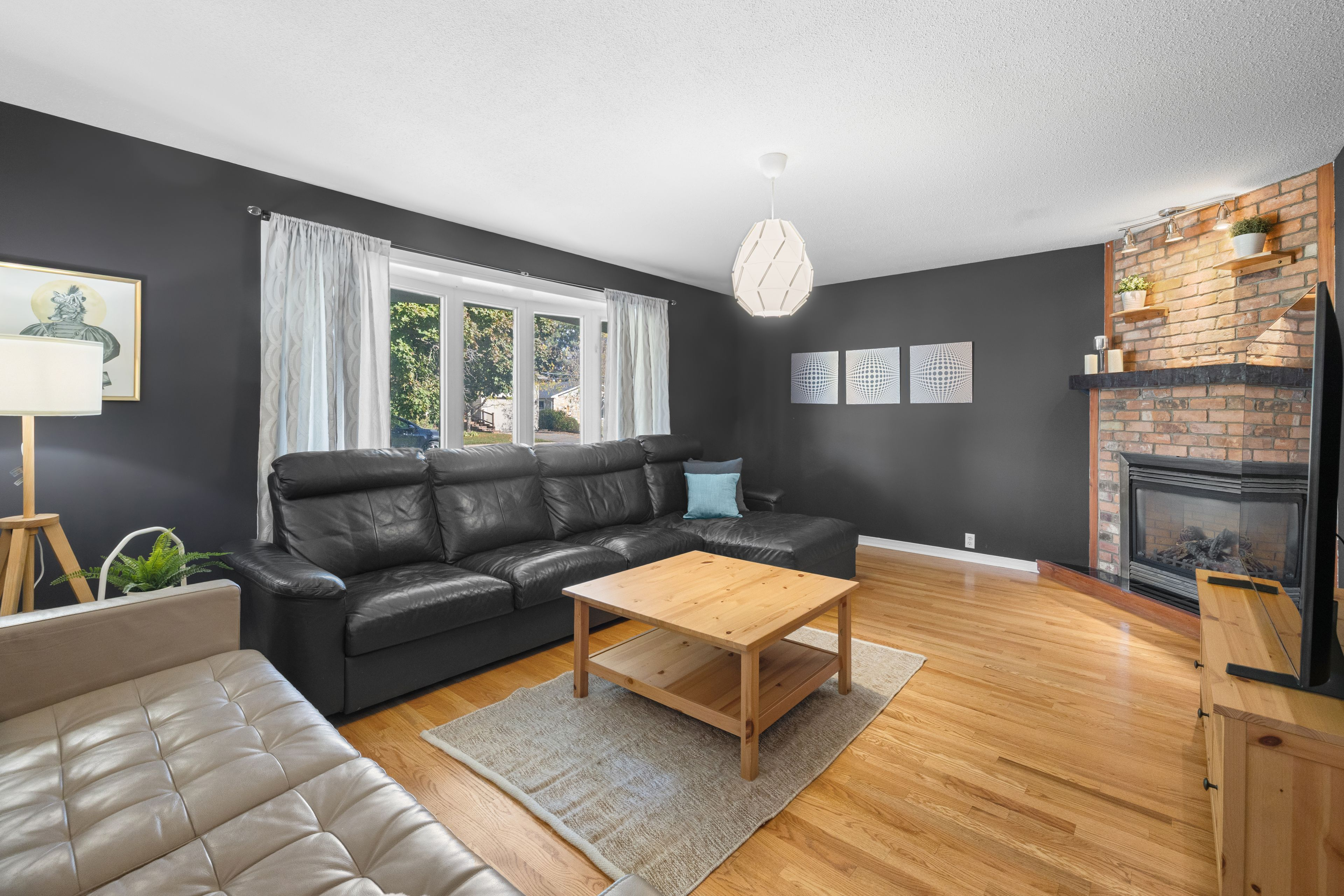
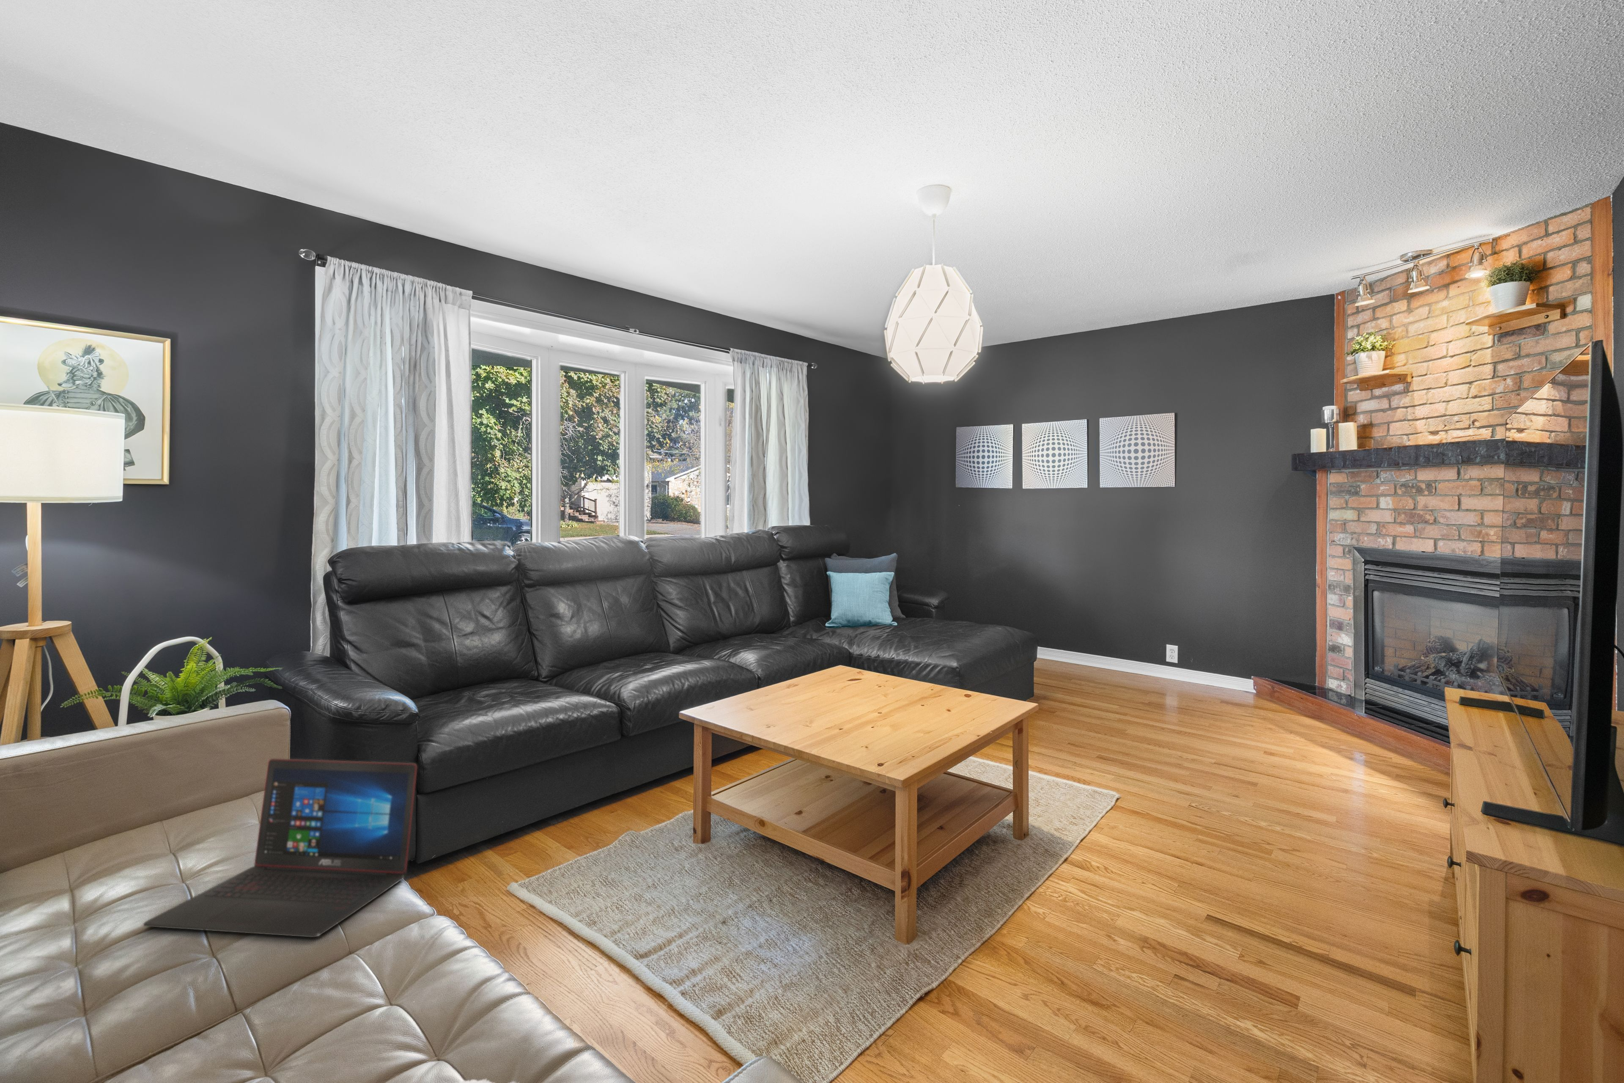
+ laptop (290, 839)
